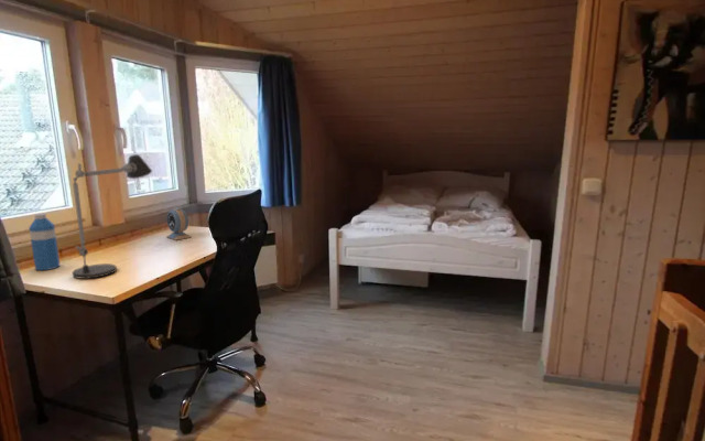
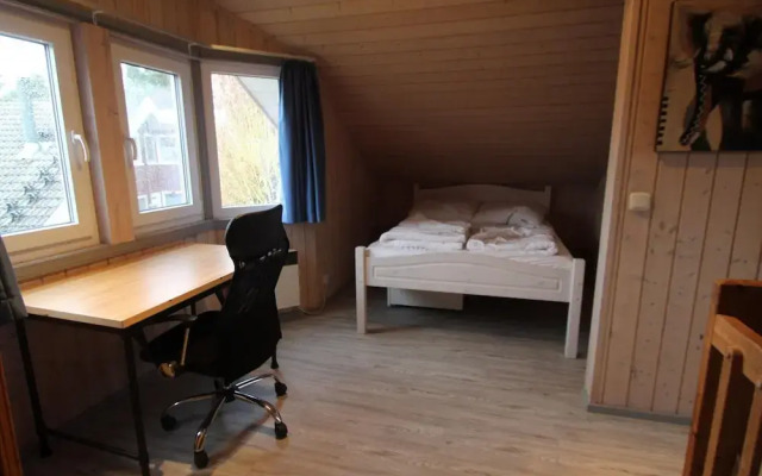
- desk lamp (138, 189)
- alarm clock (177, 222)
- water bottle (44, 240)
